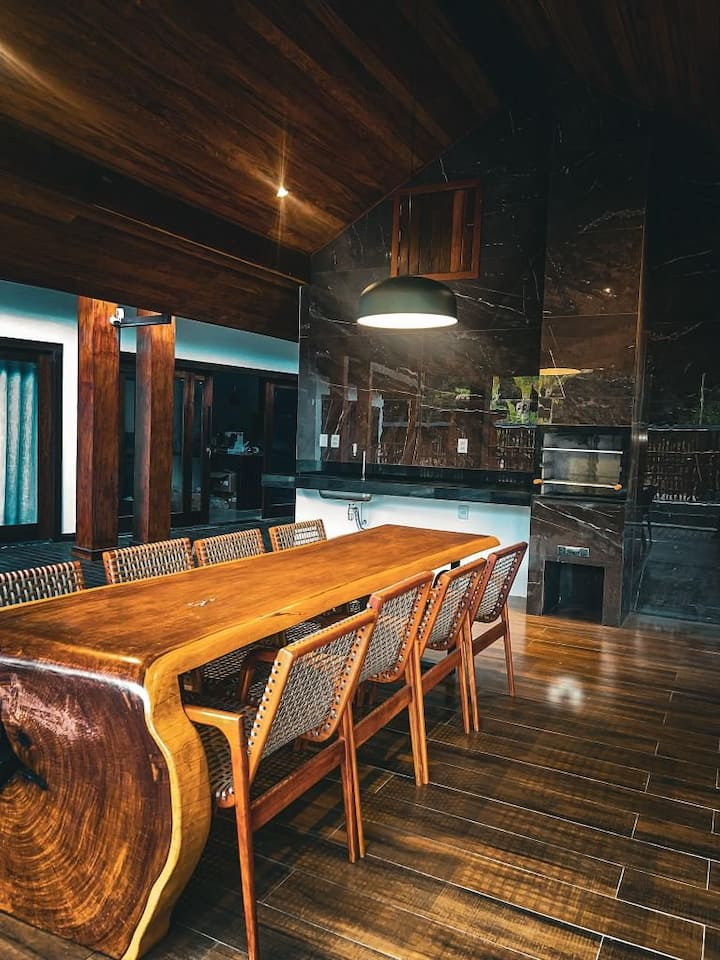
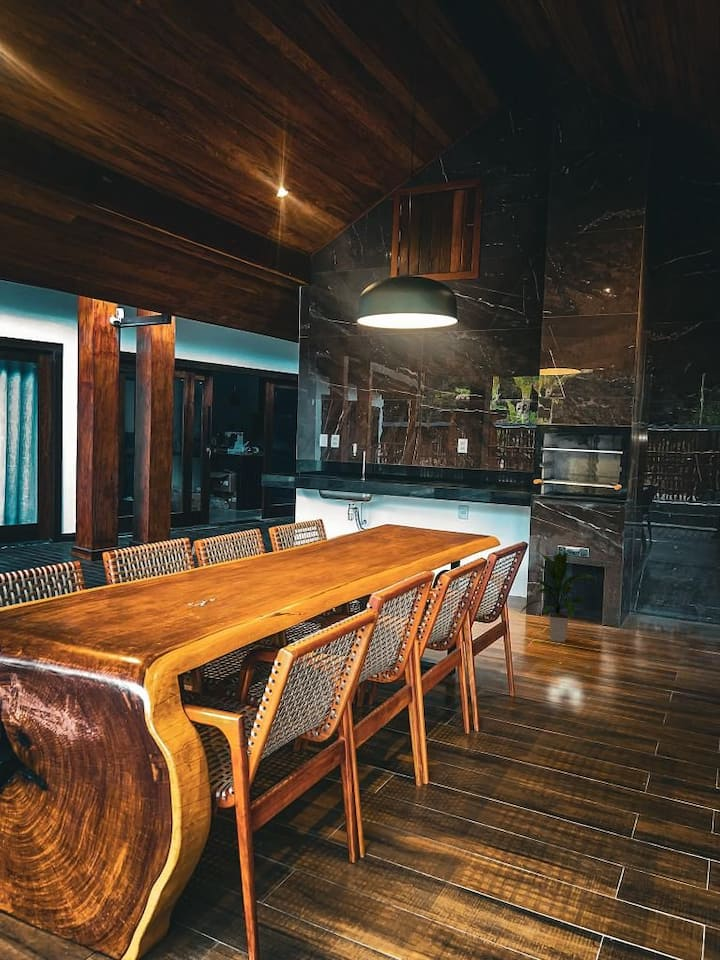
+ indoor plant (556, 594)
